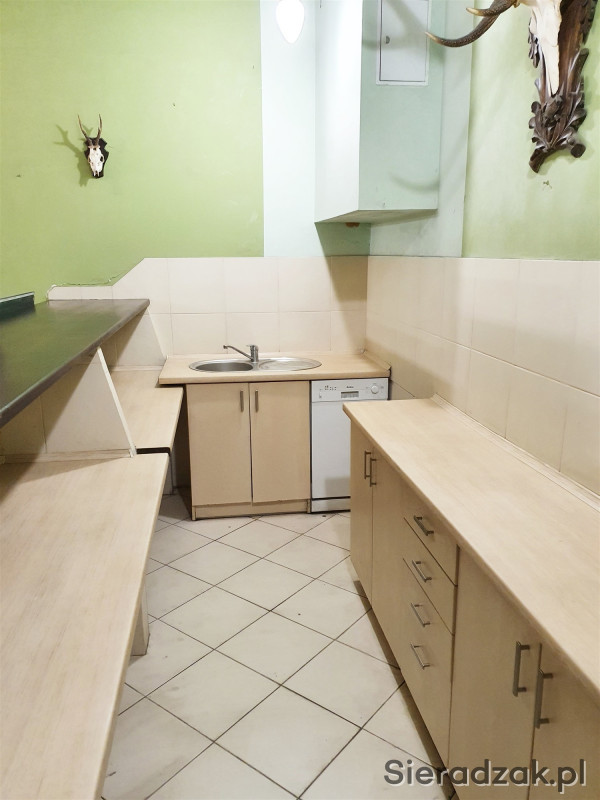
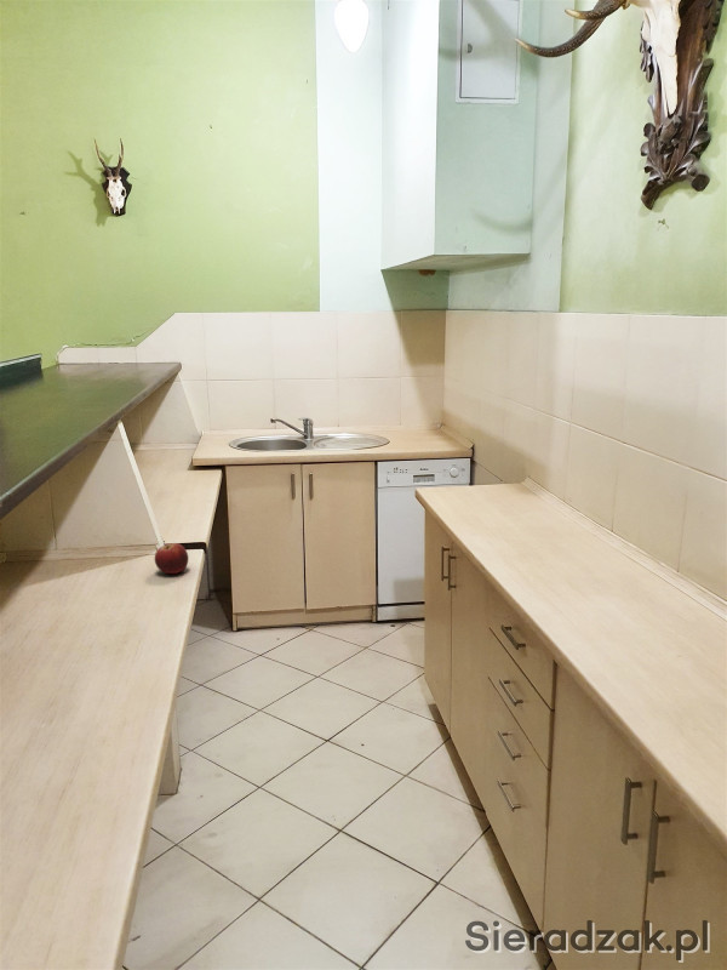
+ fruit (171, 558)
